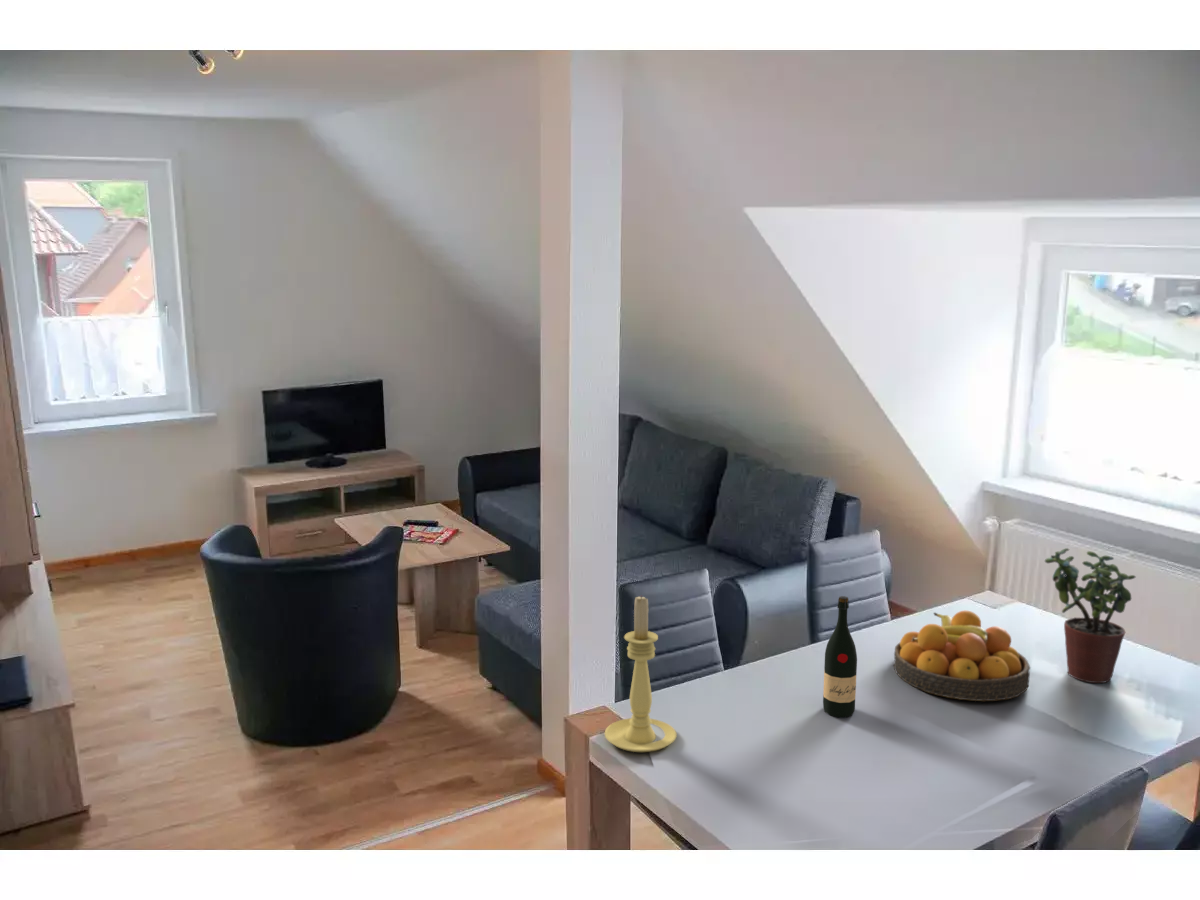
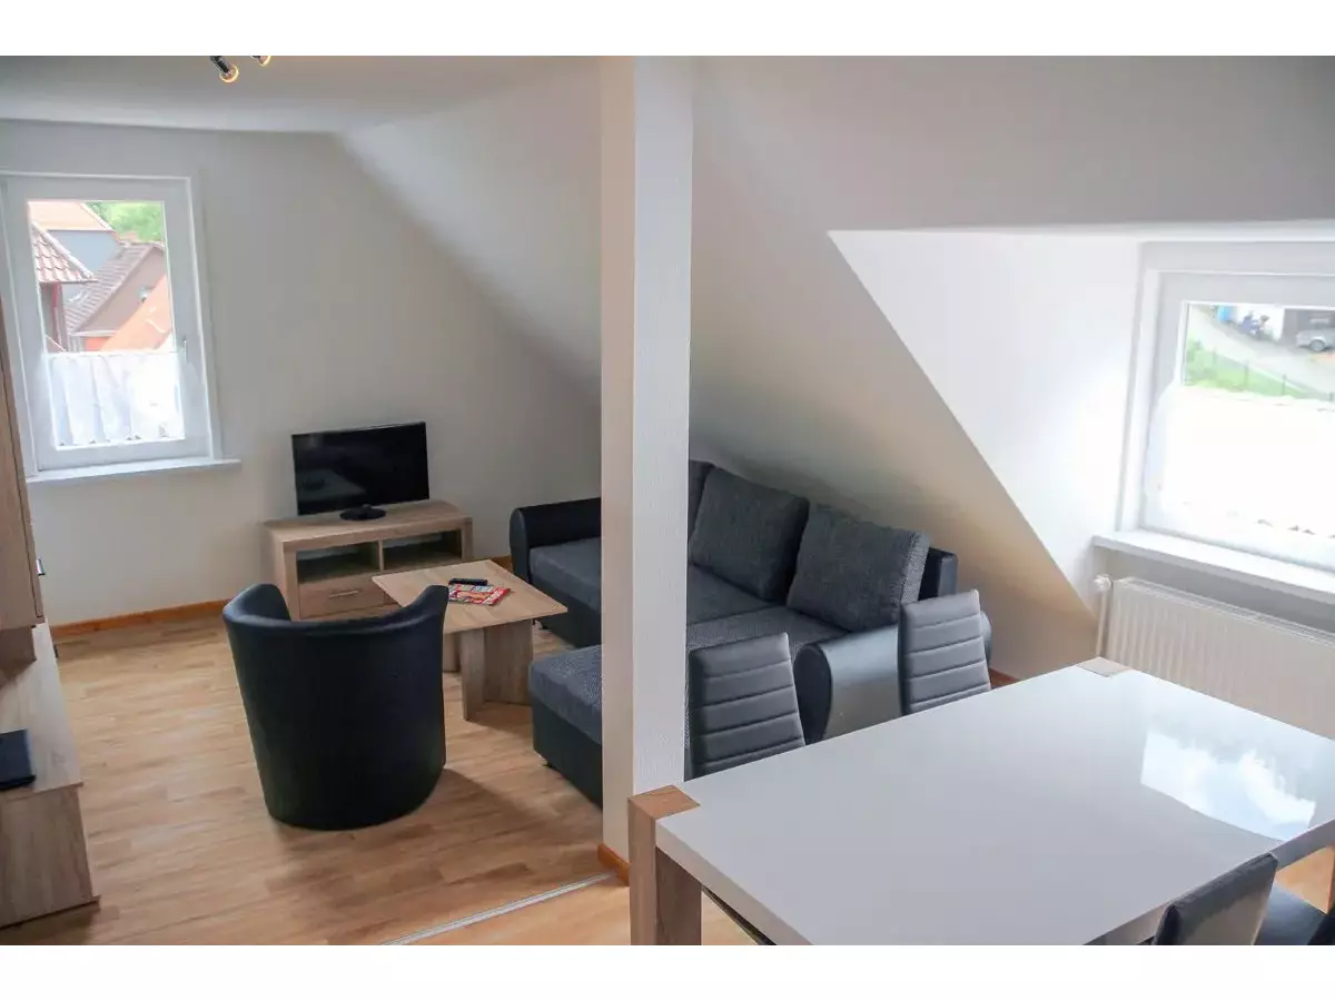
- wine bottle (841, 654)
- fruit bowl (961, 648)
- candle holder (641, 667)
- potted plant (1092, 612)
